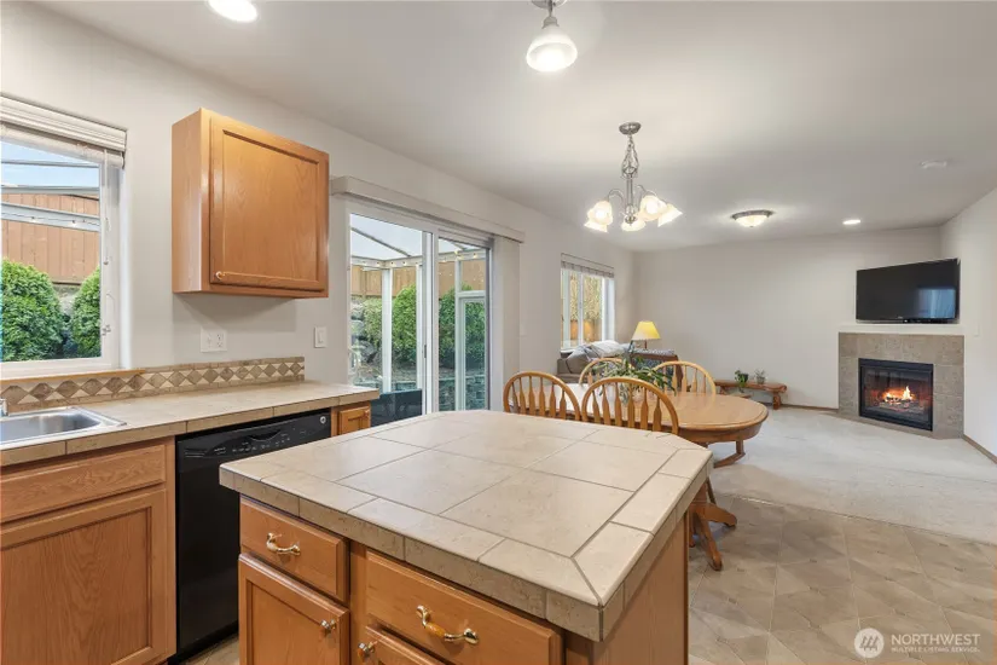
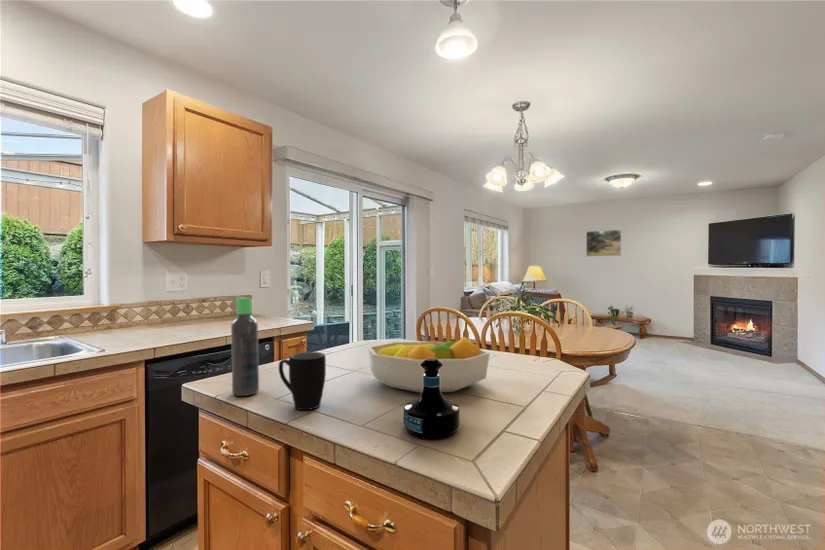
+ fruit bowl (426, 358)
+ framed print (603, 243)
+ tequila bottle (431, 393)
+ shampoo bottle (245, 345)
+ mug (300, 379)
